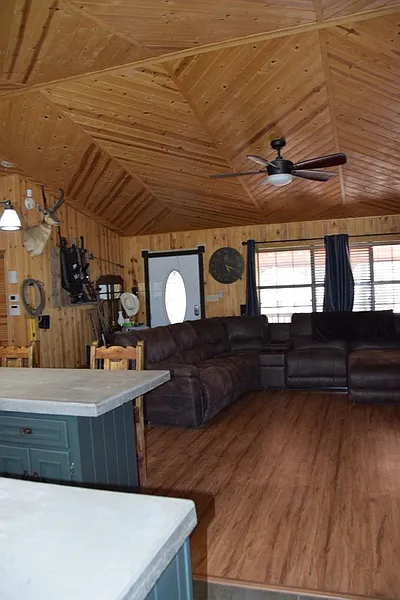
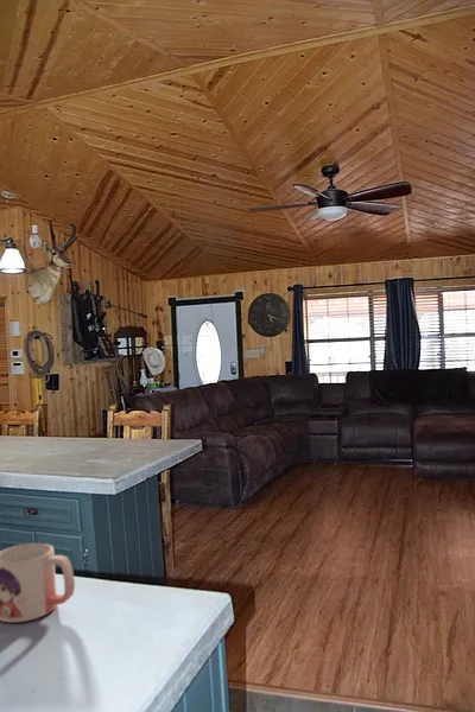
+ mug (34, 580)
